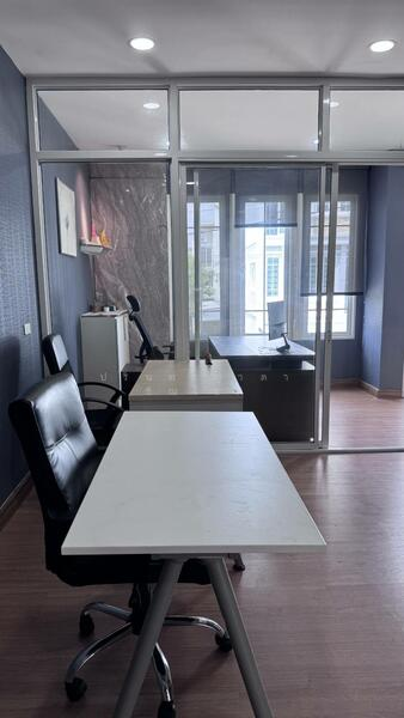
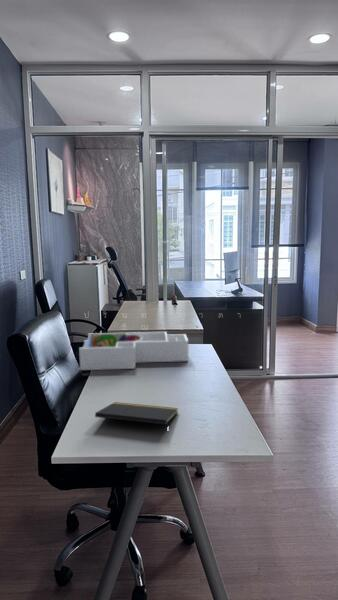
+ desk organizer (136, 349)
+ notepad (138, 412)
